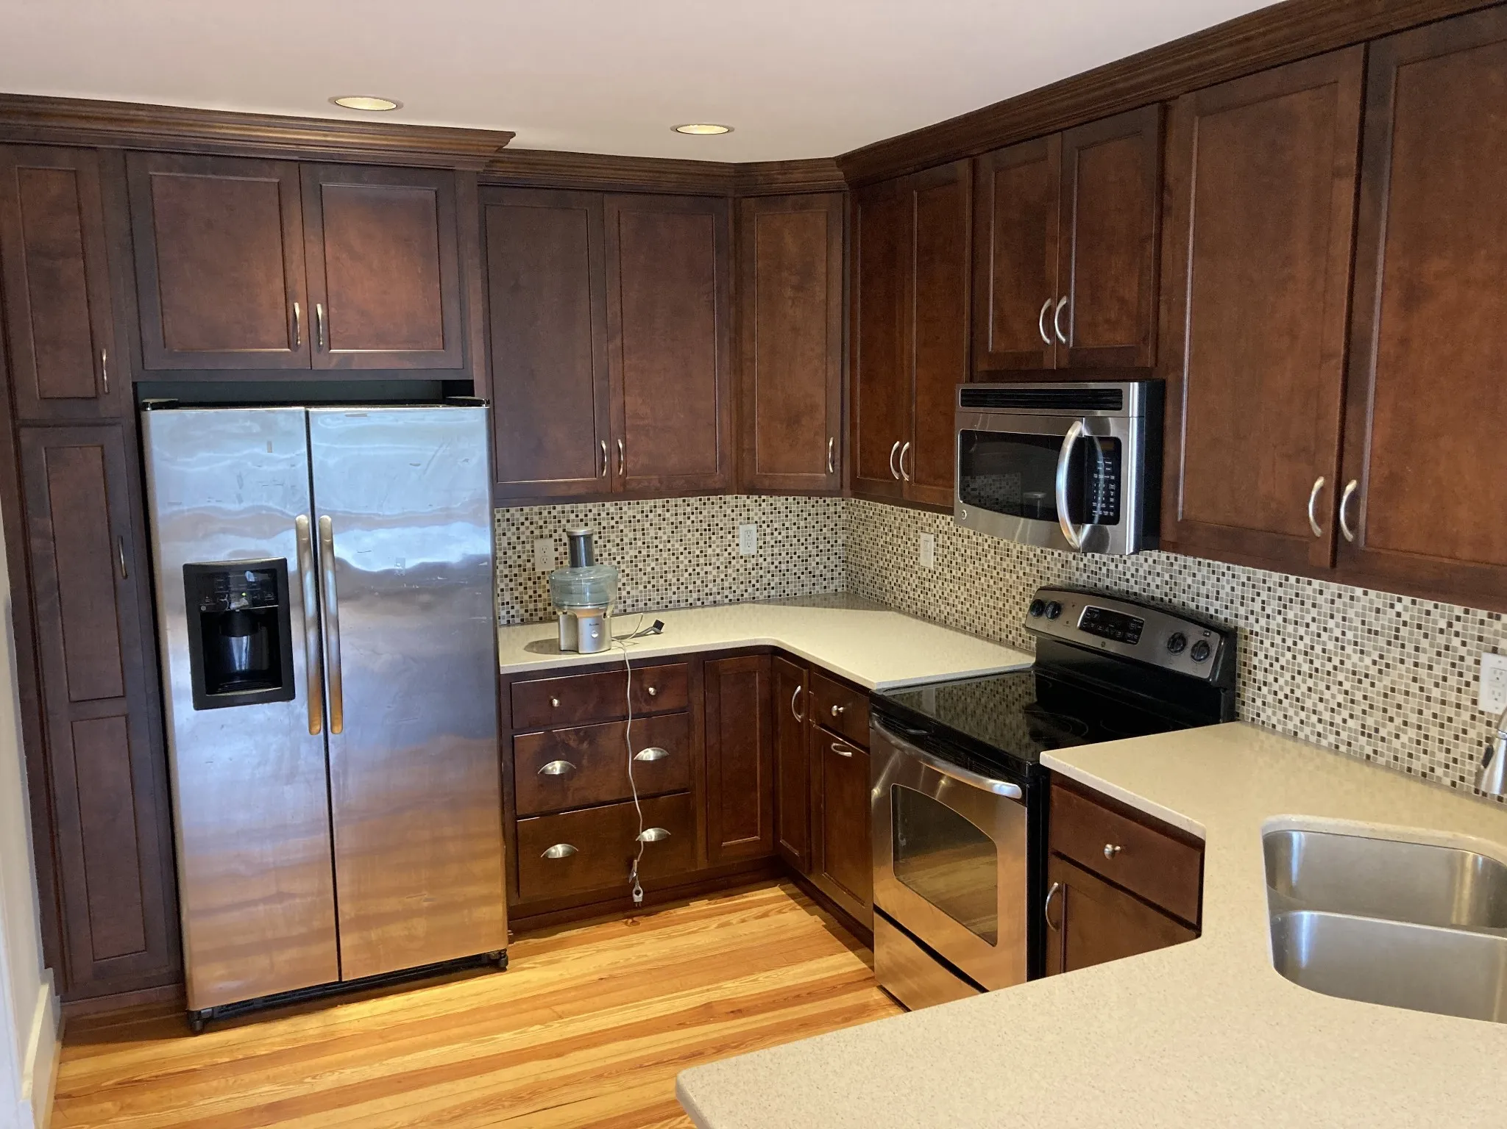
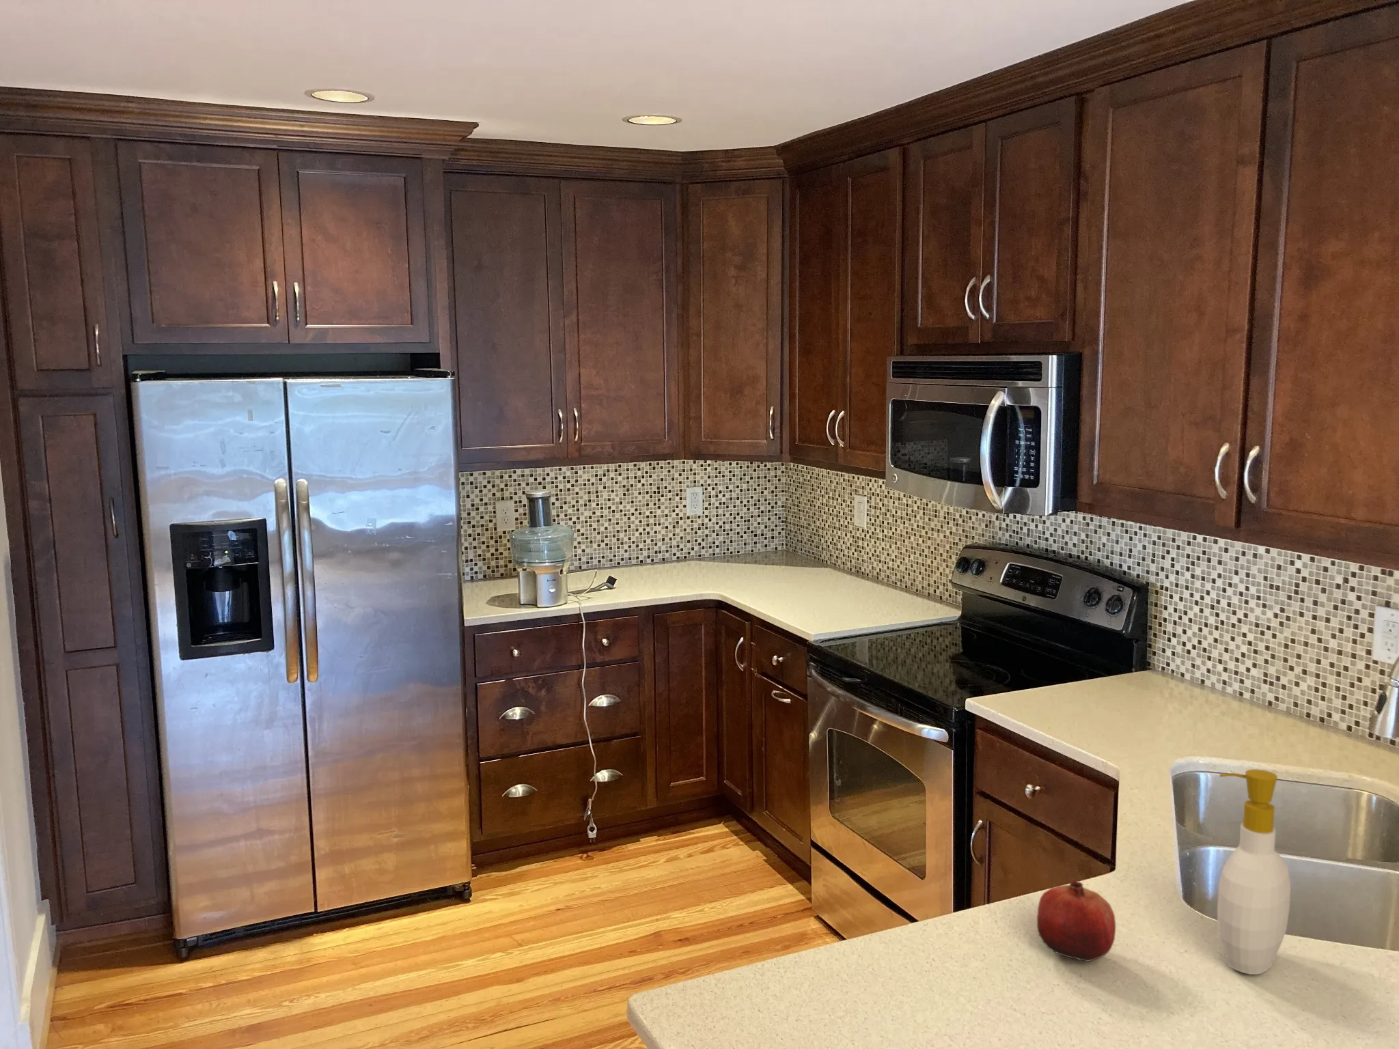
+ fruit (1075, 919)
+ soap bottle (1251, 867)
